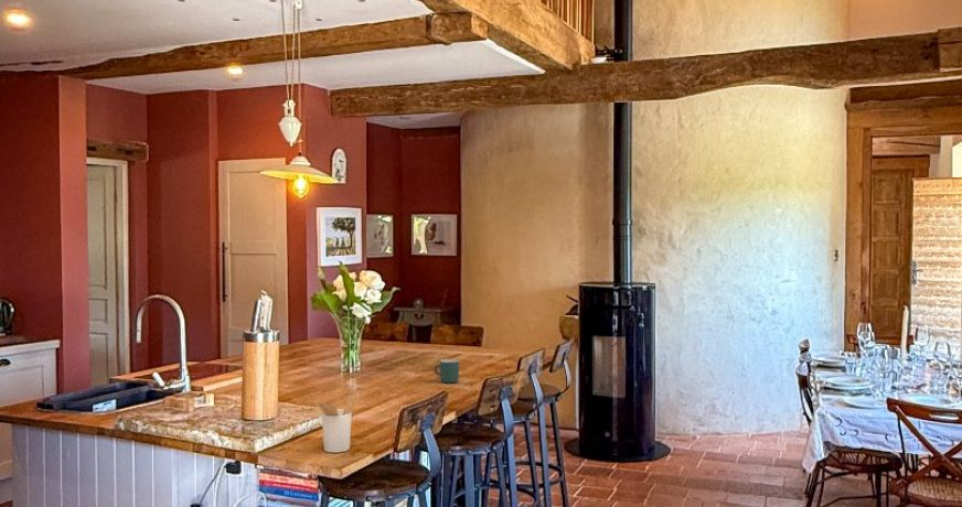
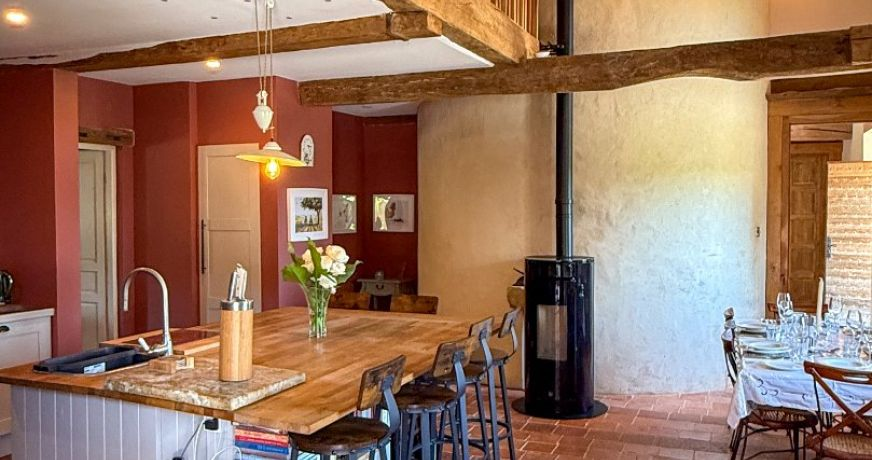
- mug (446, 370)
- utensil holder (333, 423)
